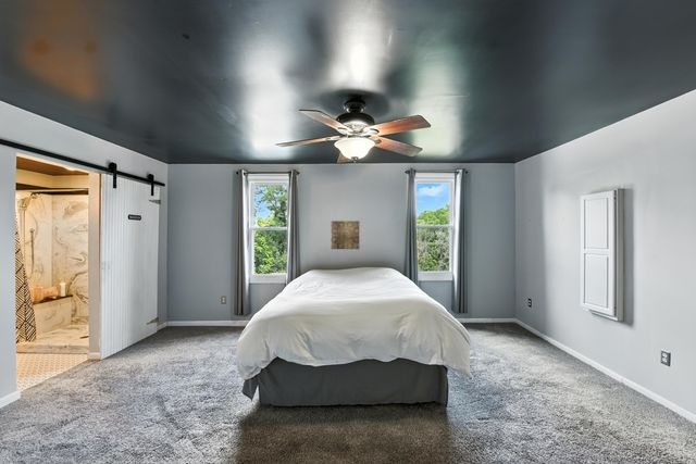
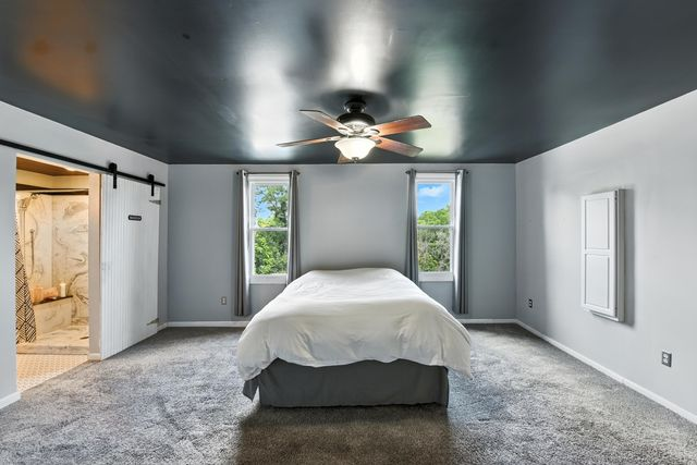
- wall art (345, 235)
